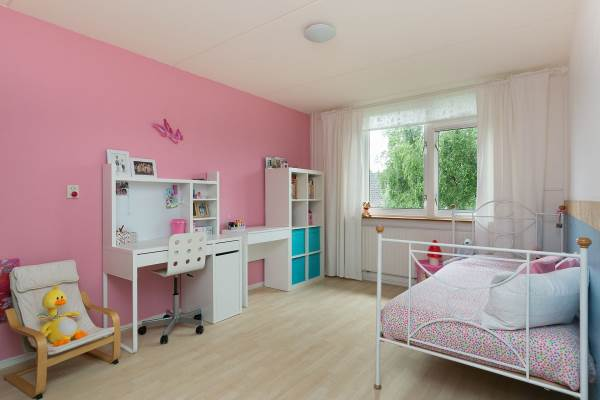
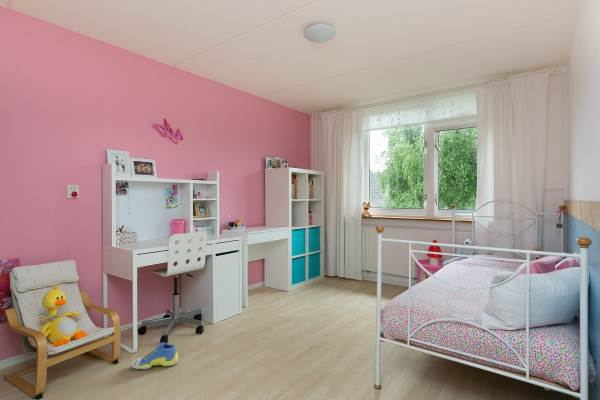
+ sneaker (155, 353)
